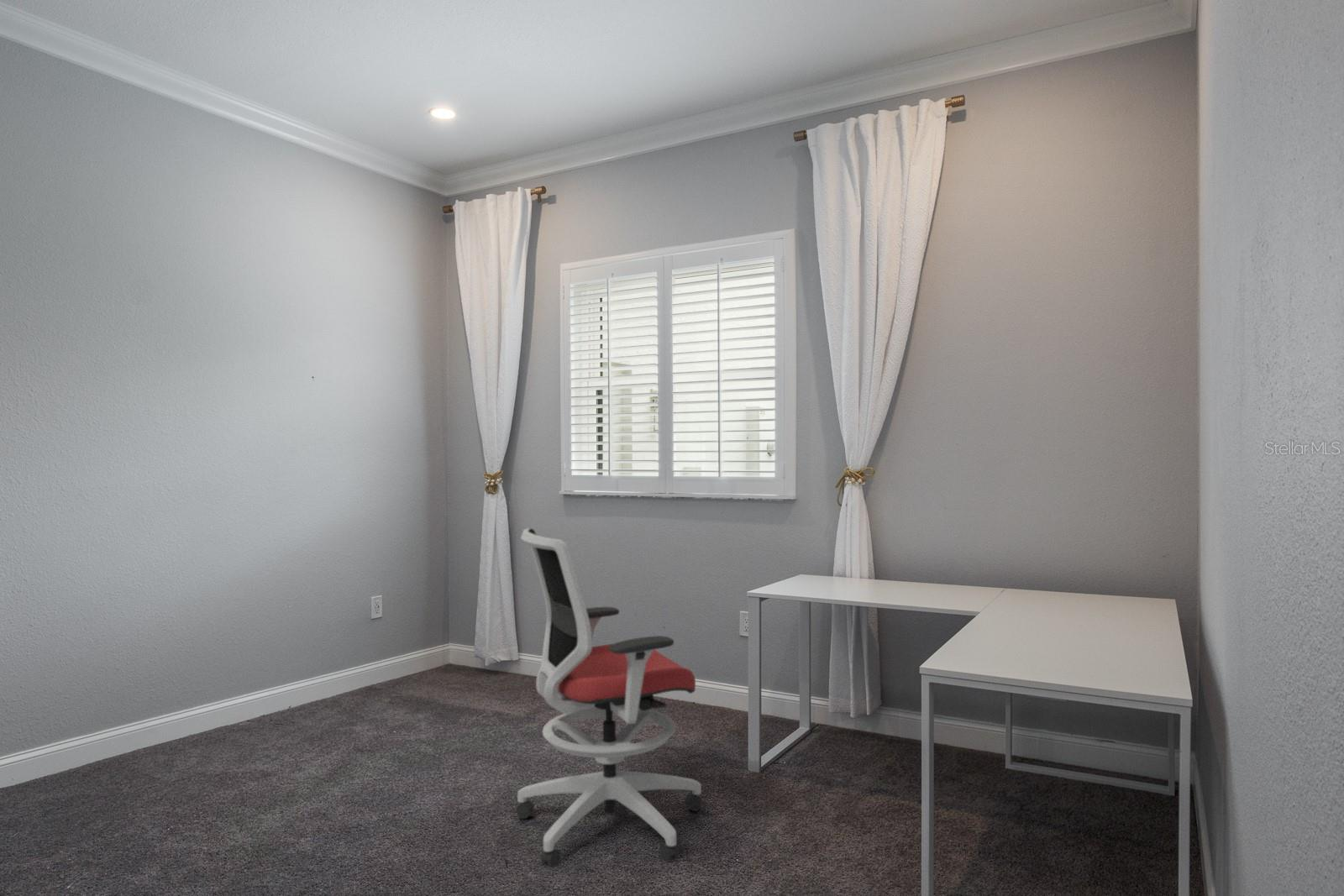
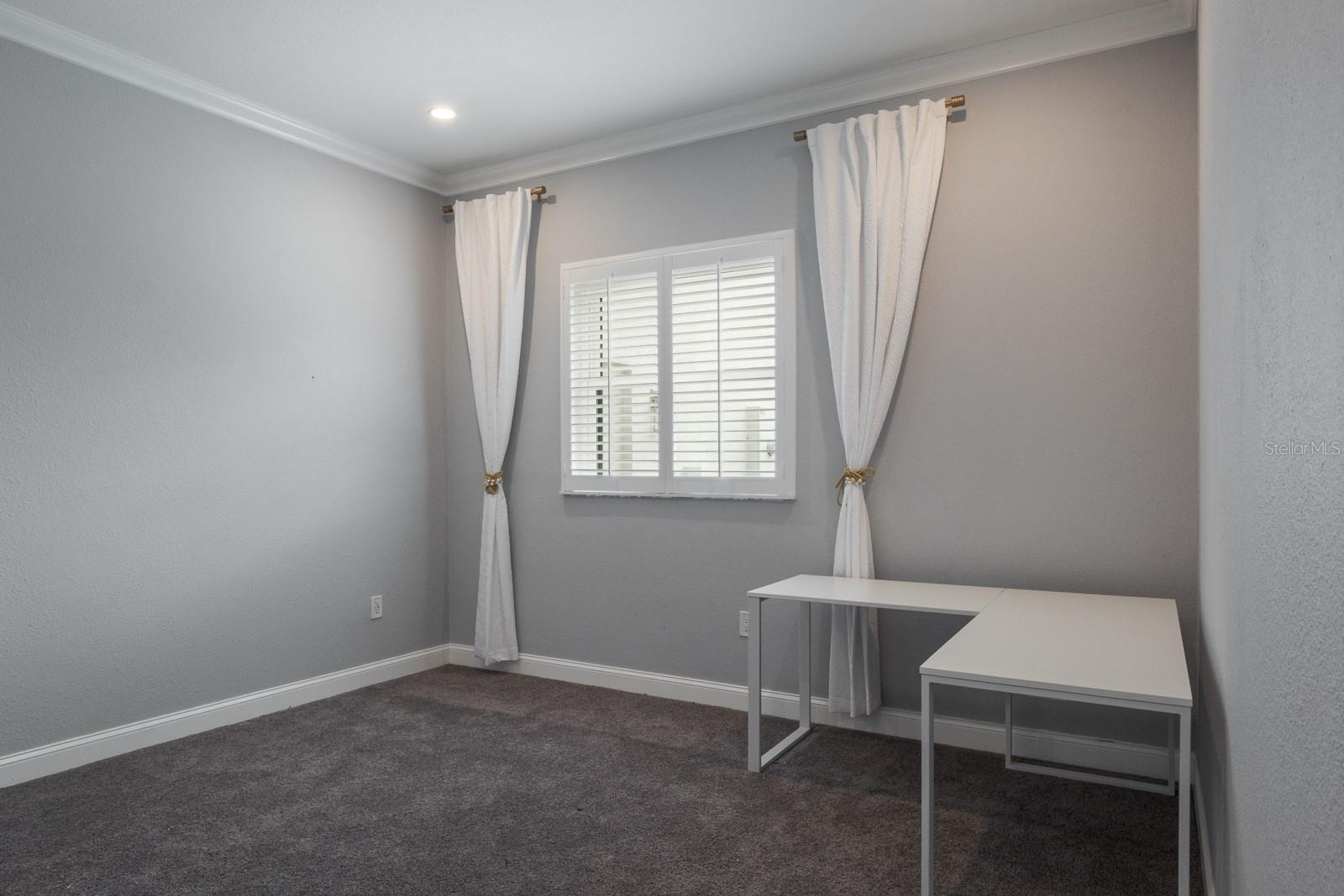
- office chair (616, 676)
